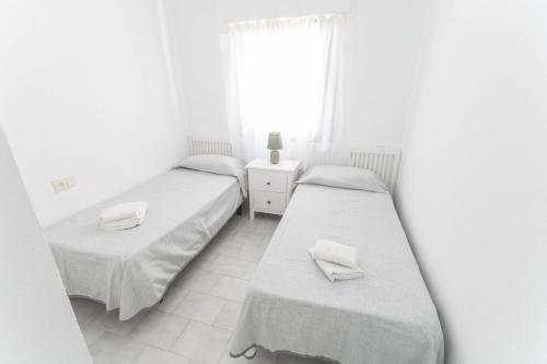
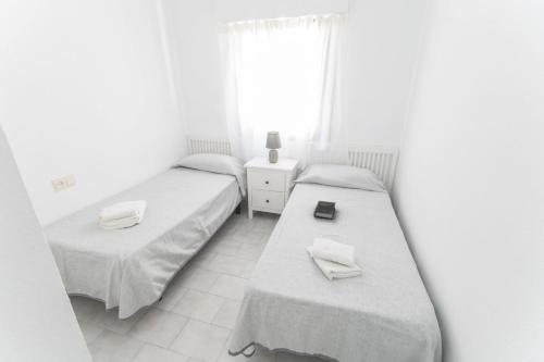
+ hardback book (324, 209)
